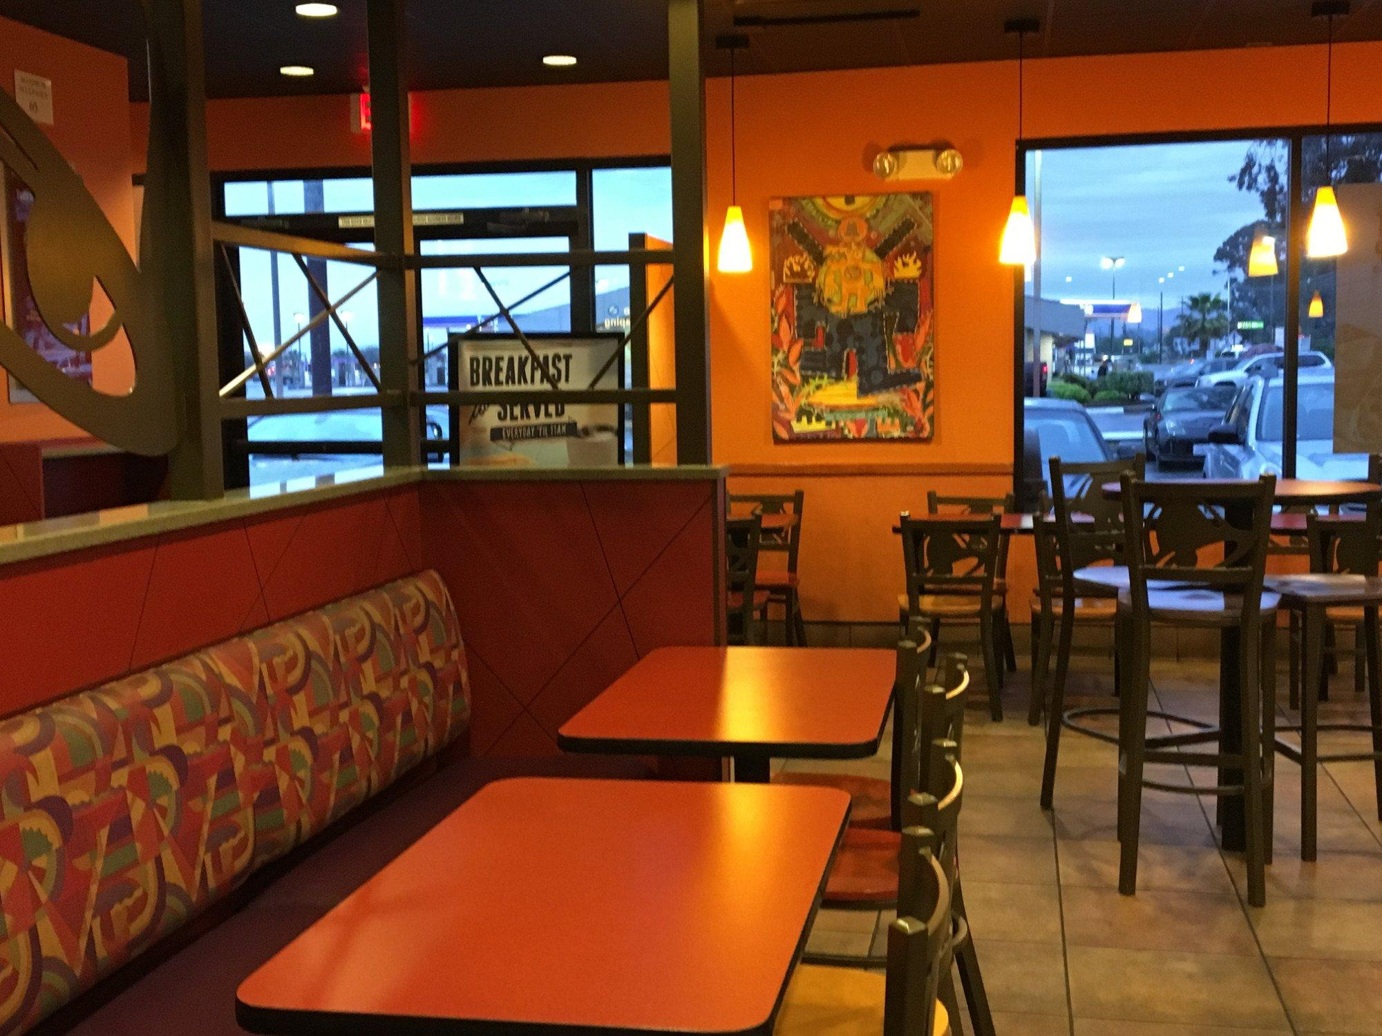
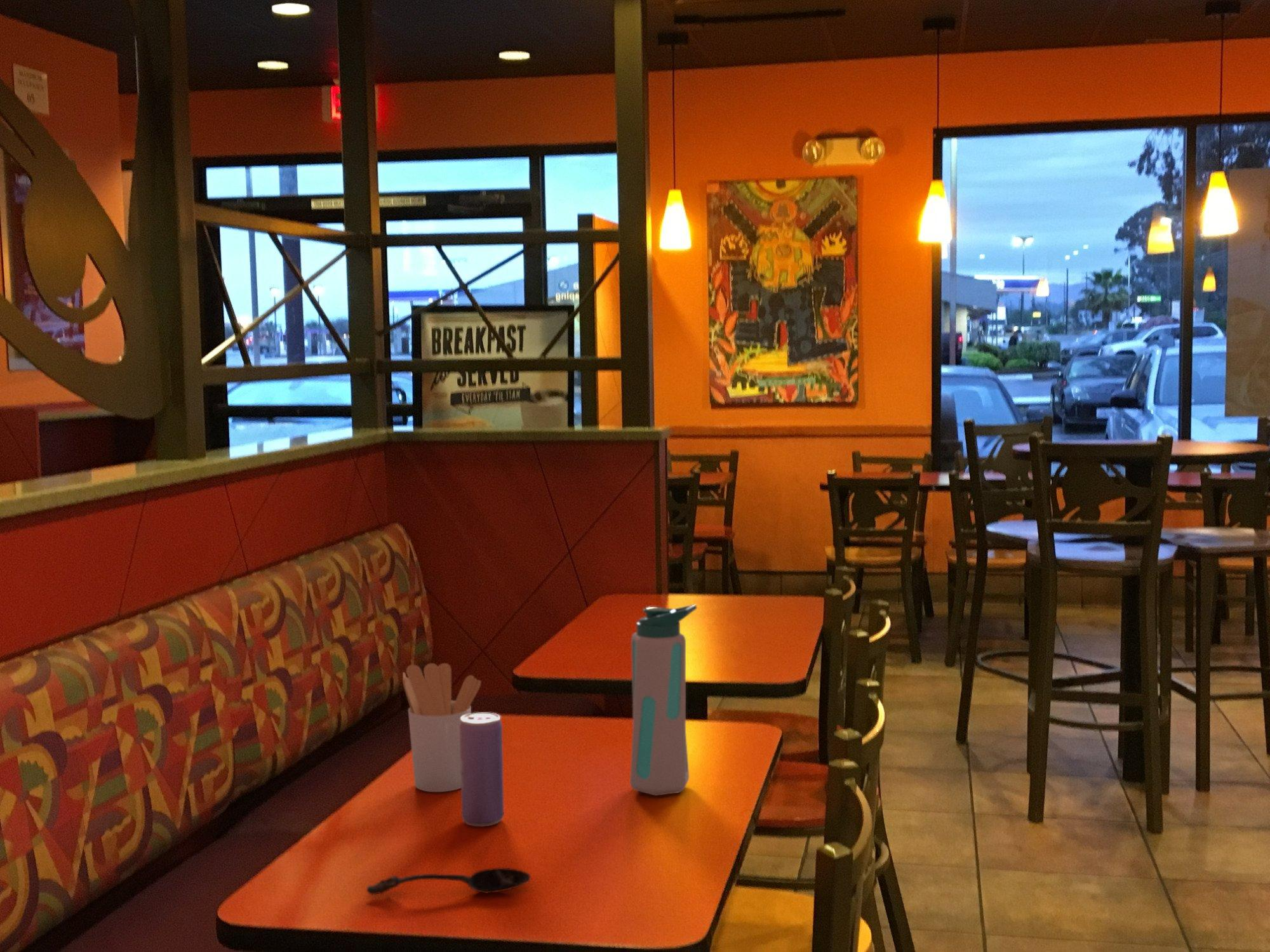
+ spoon (449, 880)
+ water bottle (664, 697)
+ beverage can (481, 769)
+ utensil holder (436, 723)
